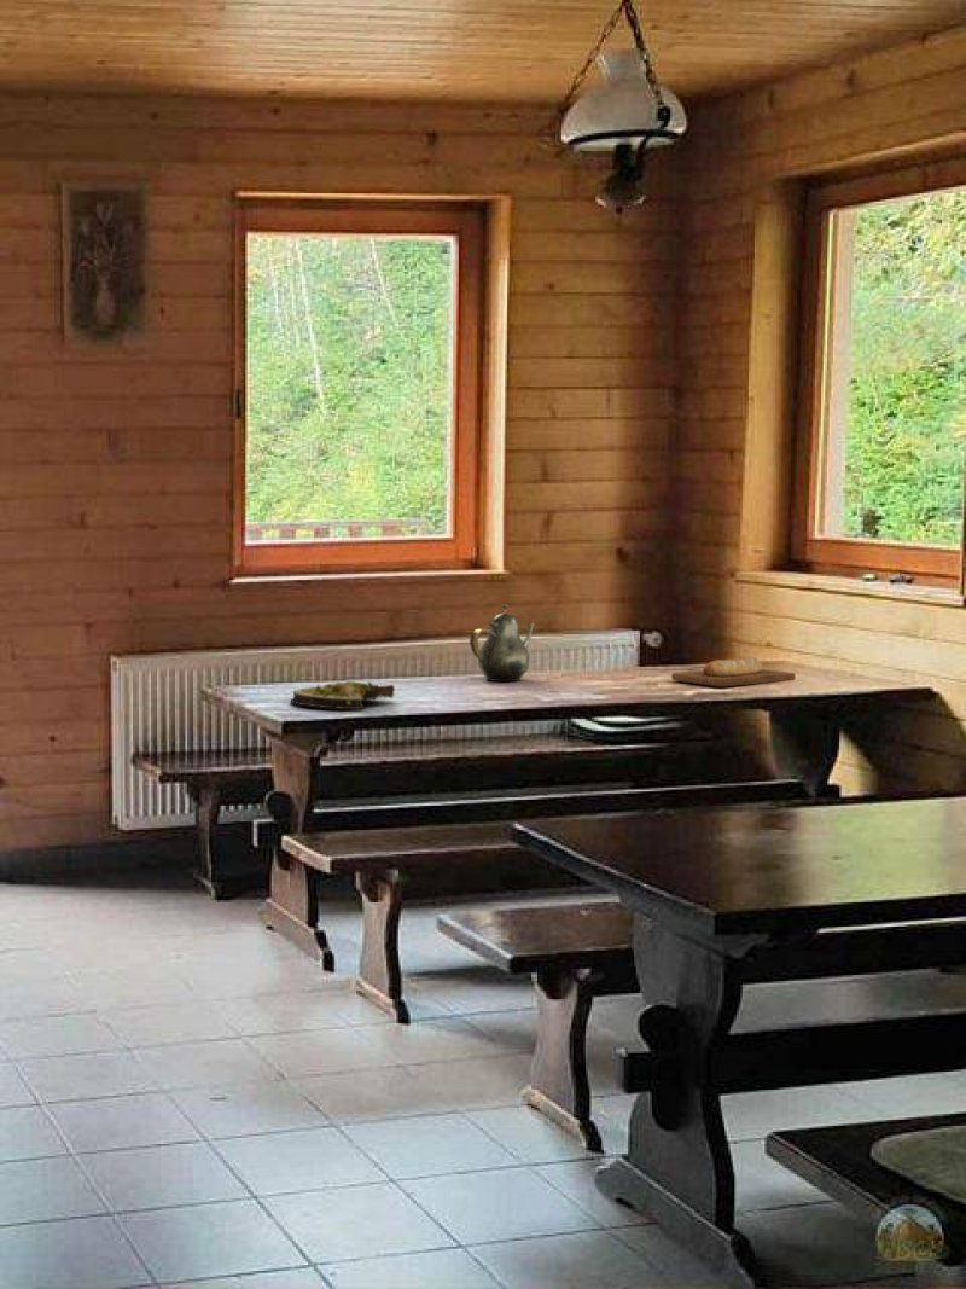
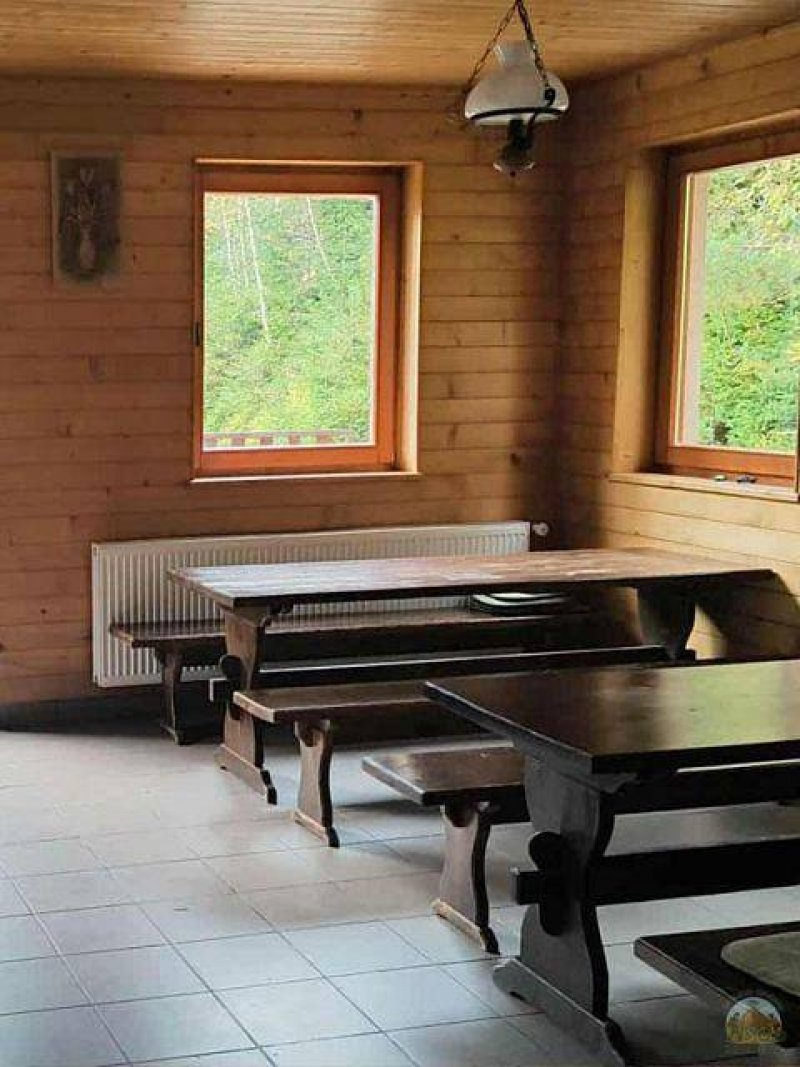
- teapot (504, 641)
- salad plate (339, 691)
- bread loaf (733, 669)
